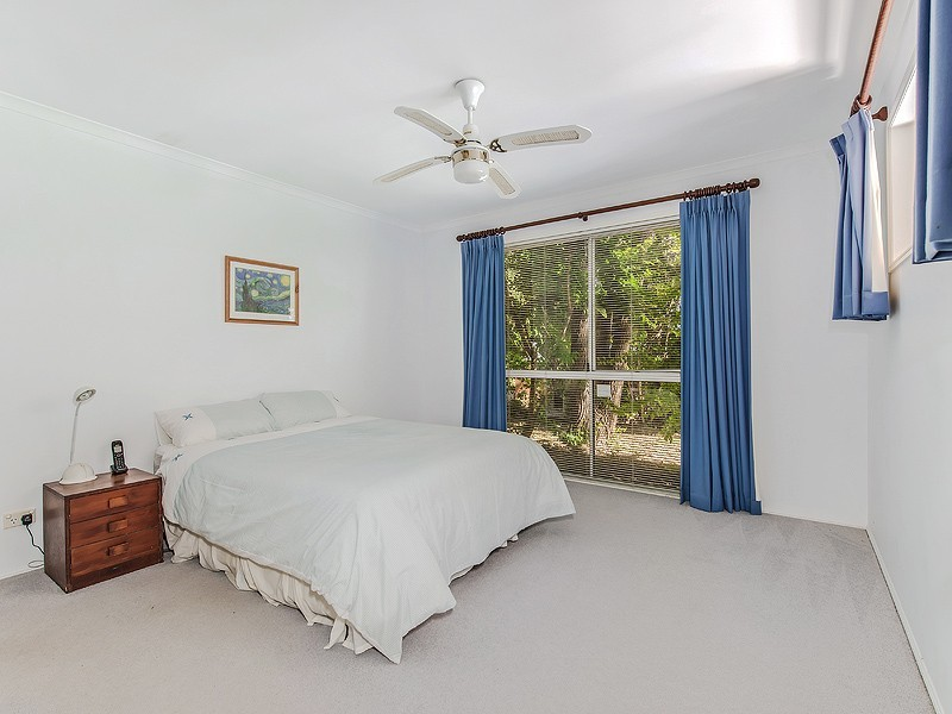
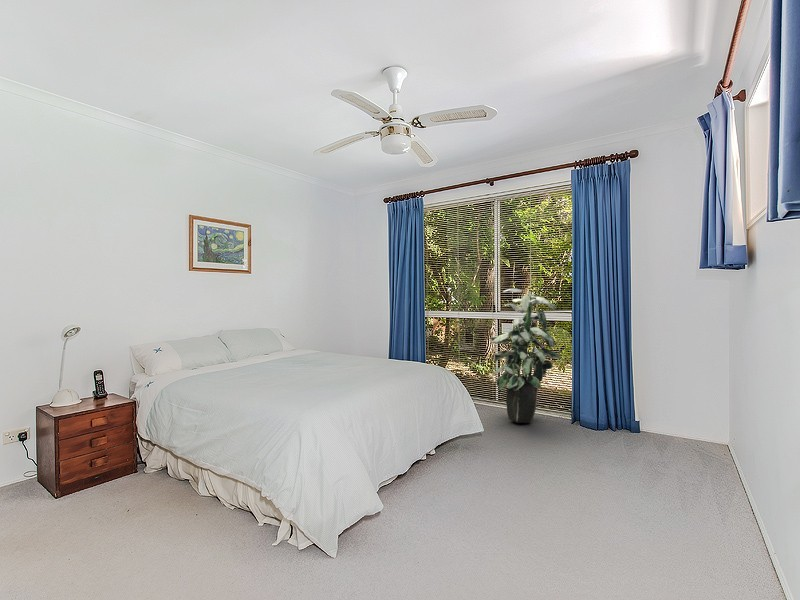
+ indoor plant (521, 354)
